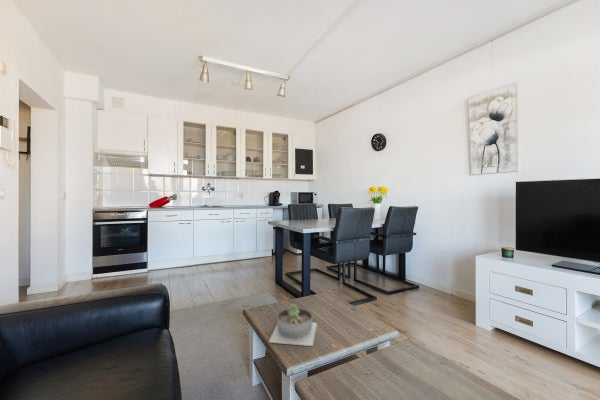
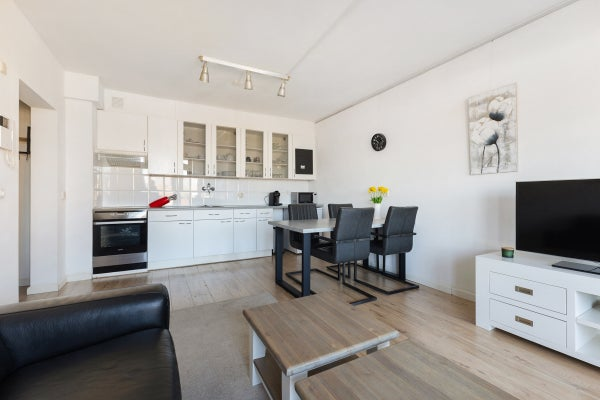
- succulent planter (294, 317)
